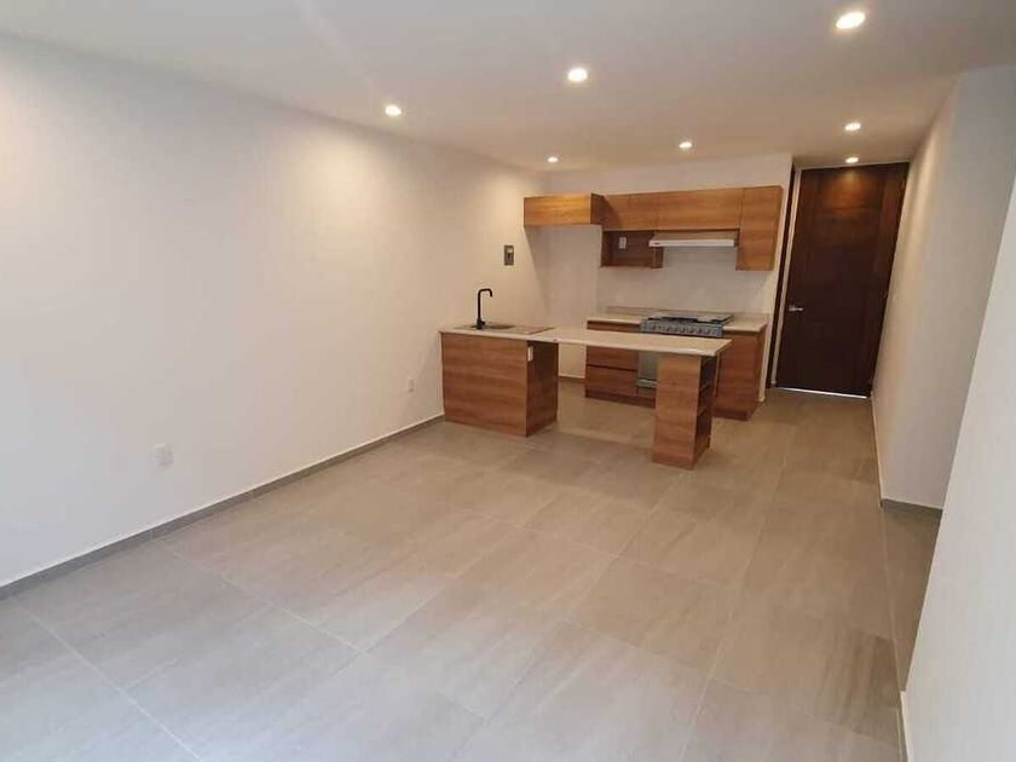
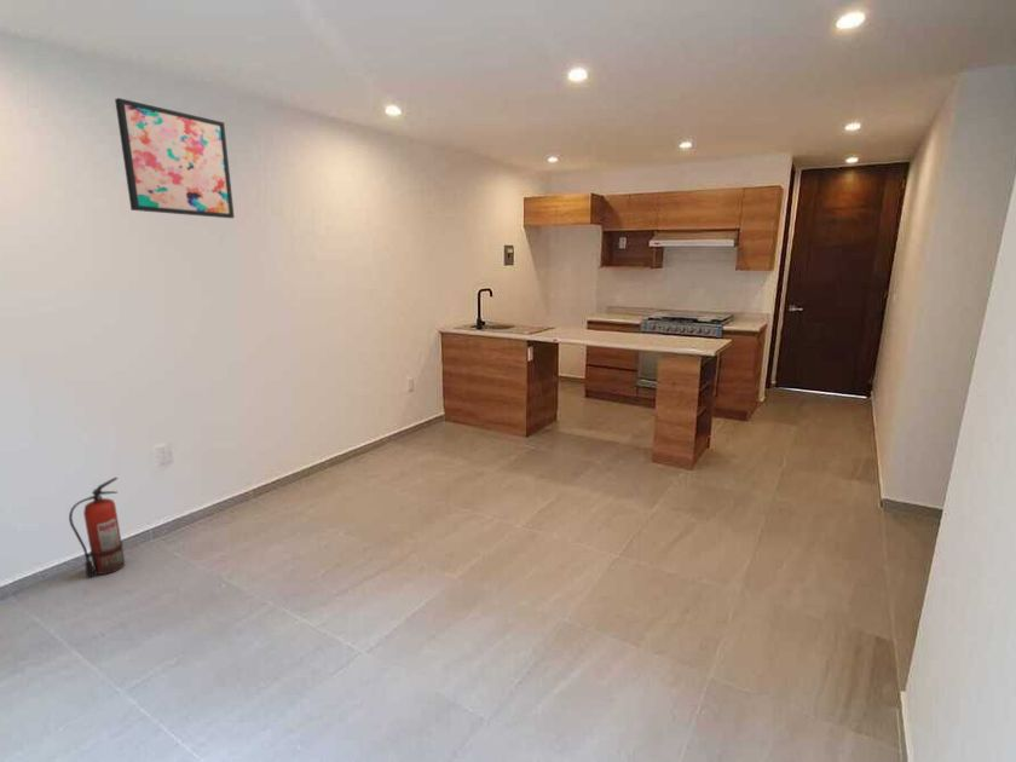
+ fire extinguisher (99, 527)
+ wall art (179, 163)
